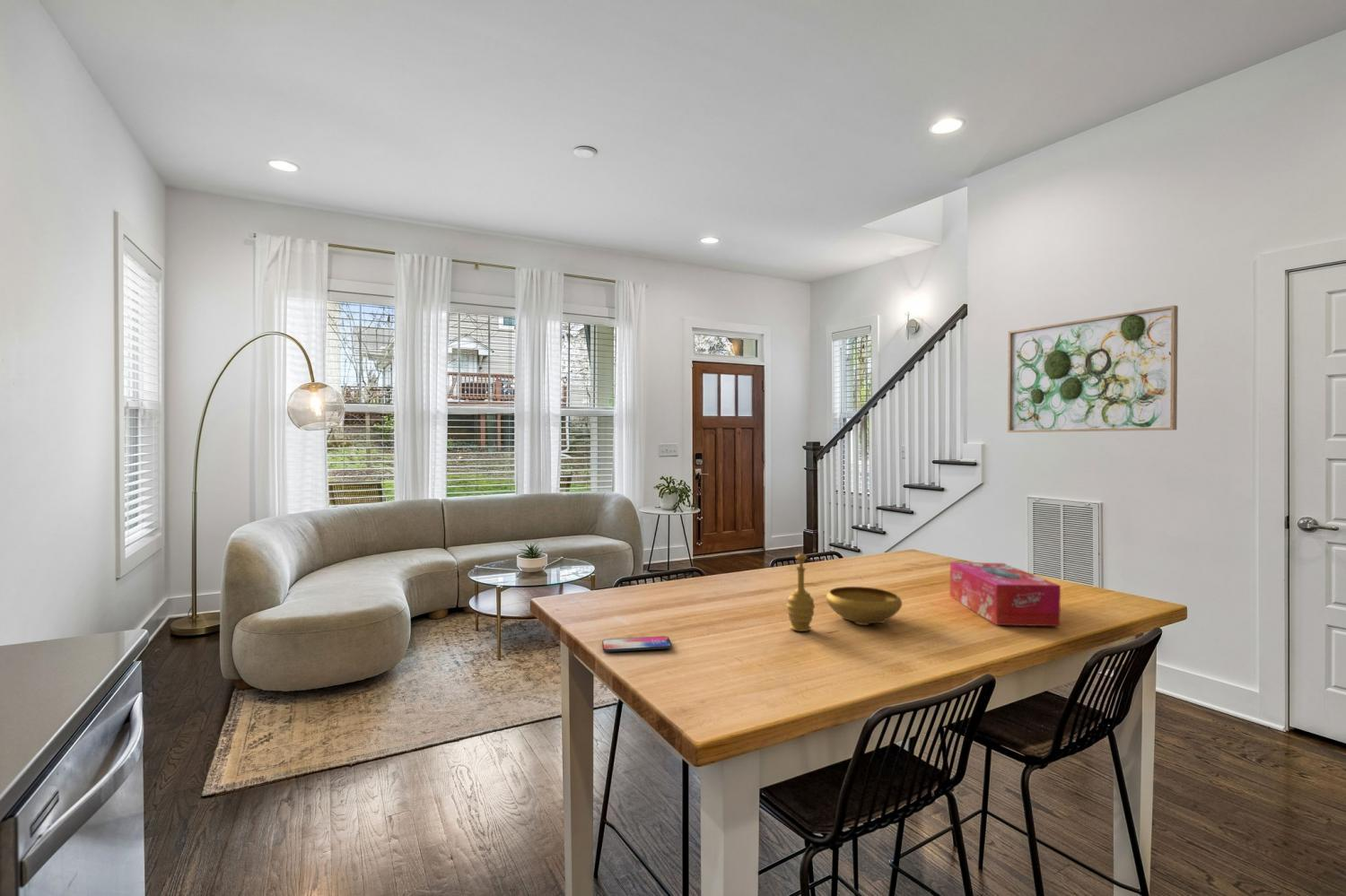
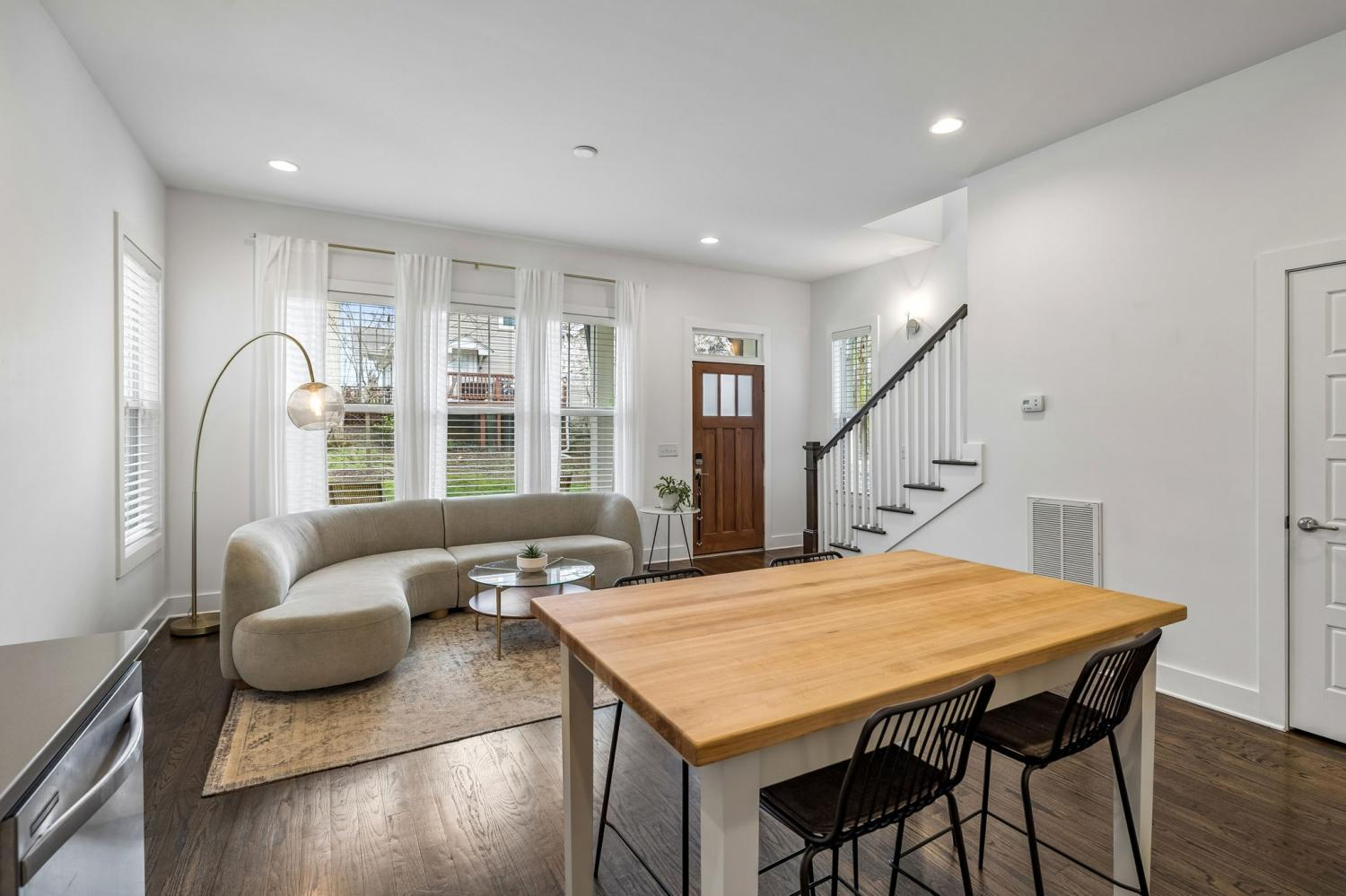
- decorative bowl (842, 587)
- smartphone (636, 643)
- wall art (1082, 375)
- tissue box (1000, 591)
